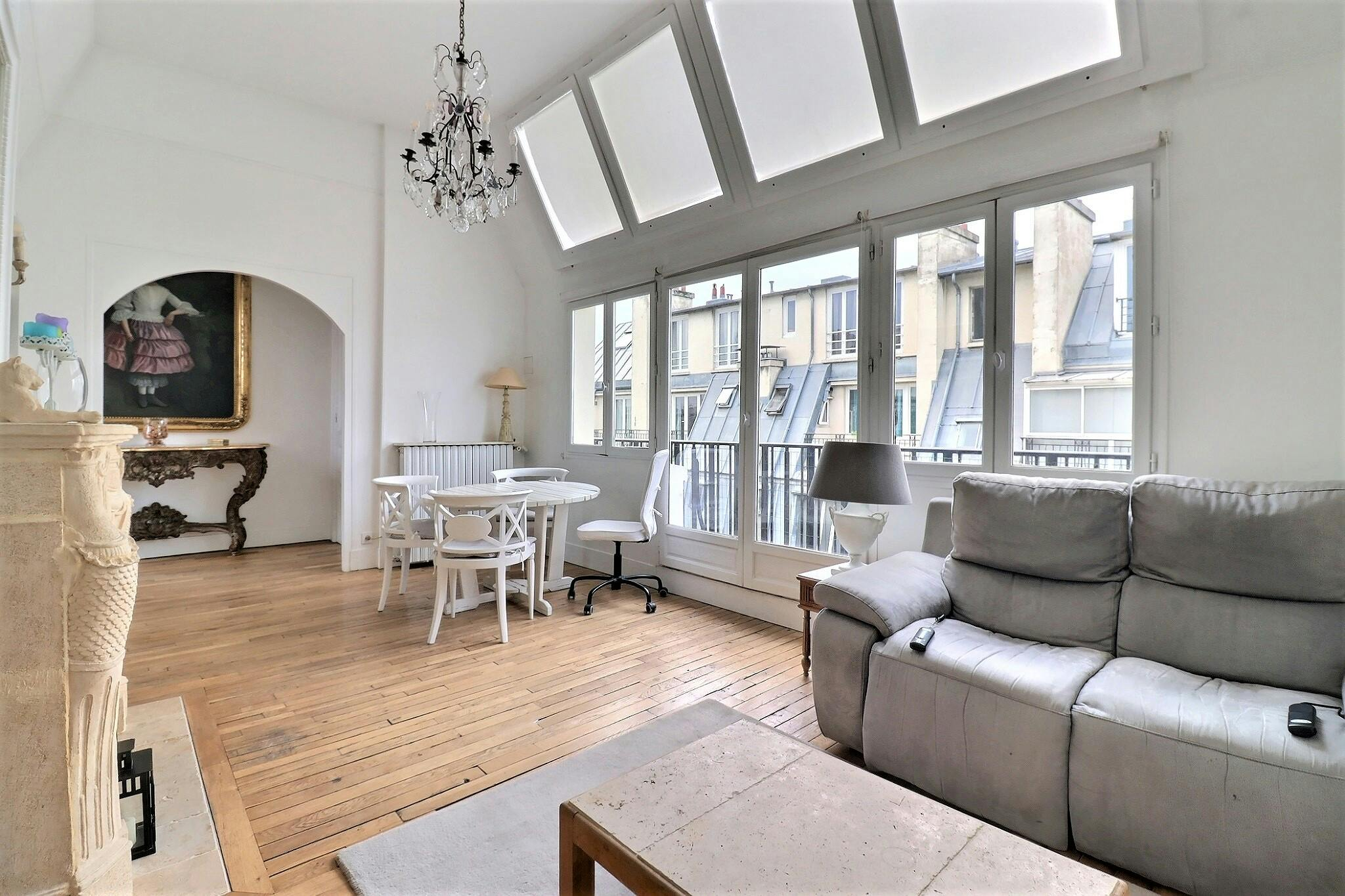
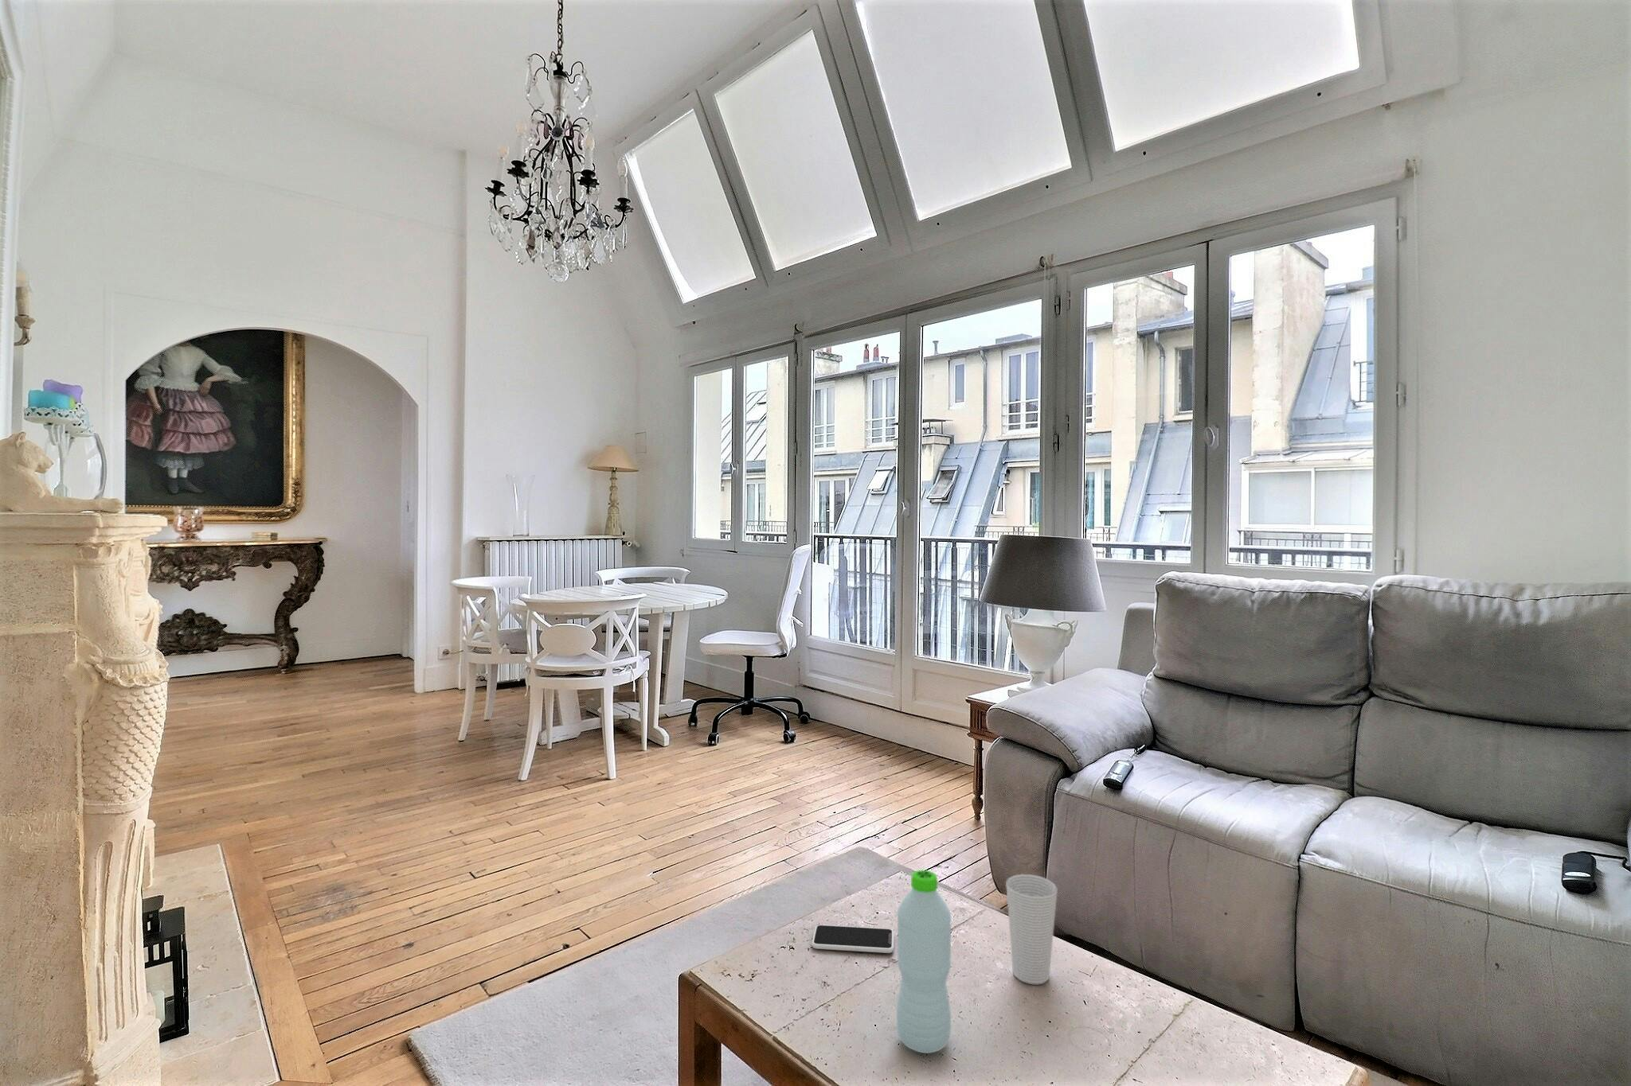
+ cup (1031, 930)
+ smartphone (852, 938)
+ water bottle (924, 958)
